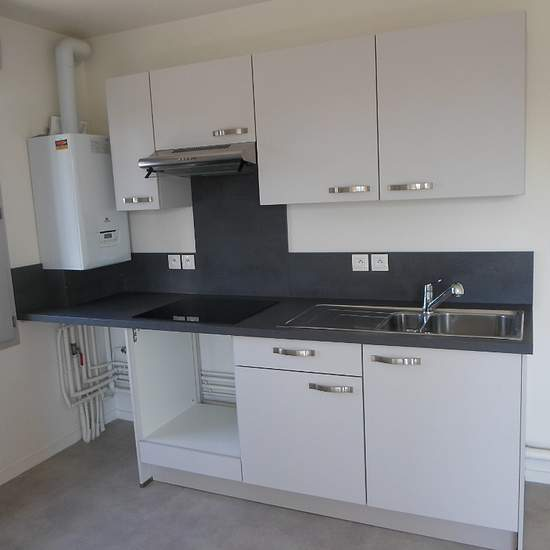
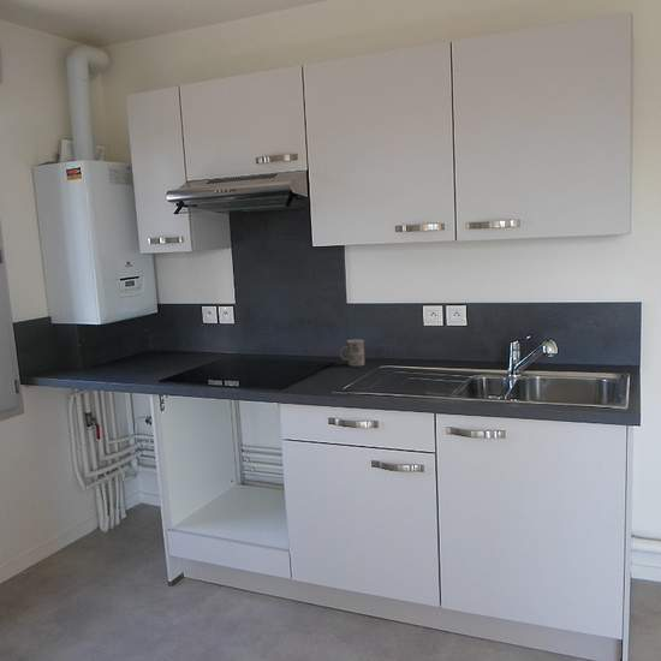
+ mug (353, 352)
